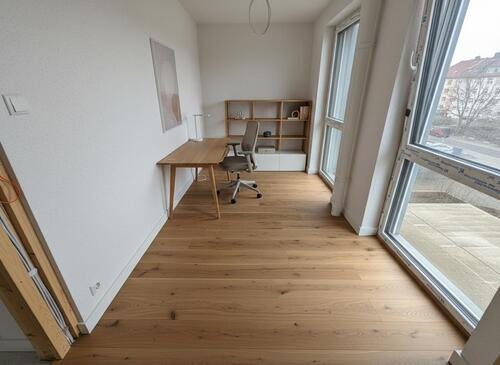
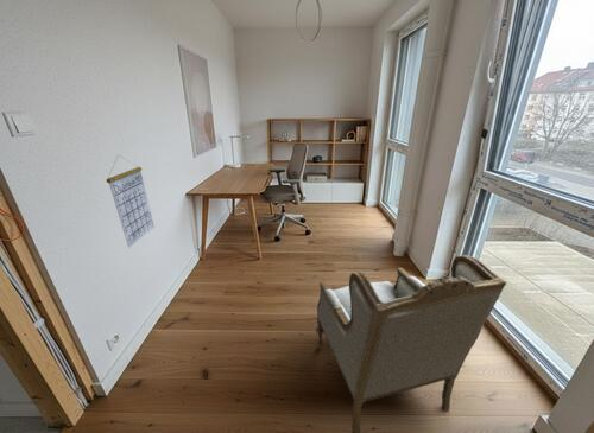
+ armchair (385, 316)
+ calendar (132, 198)
